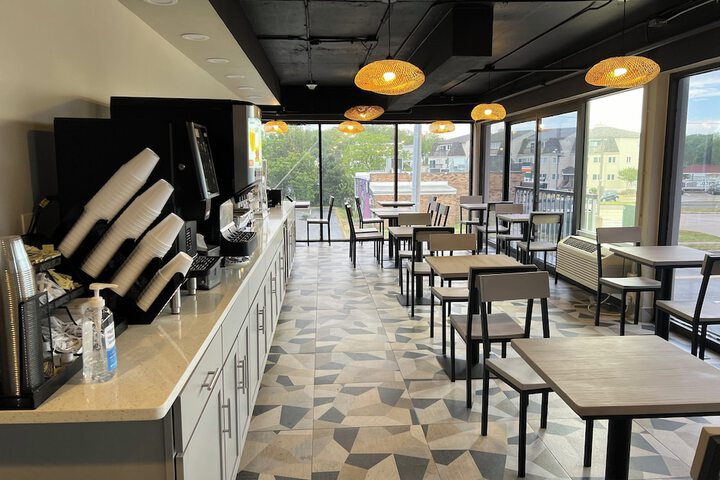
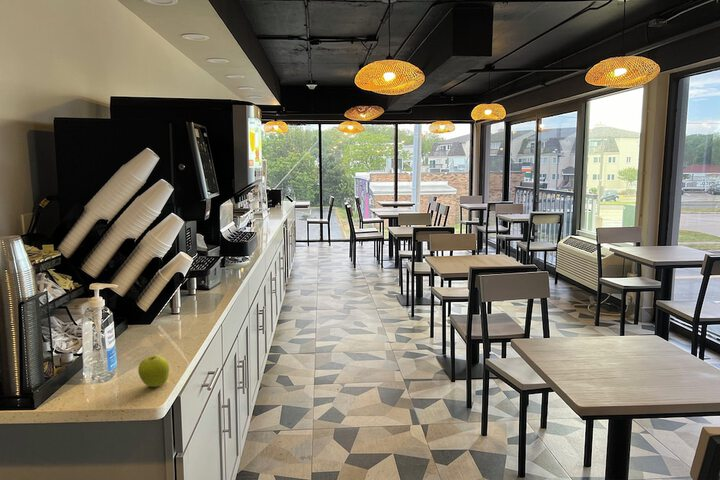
+ fruit (153, 371)
